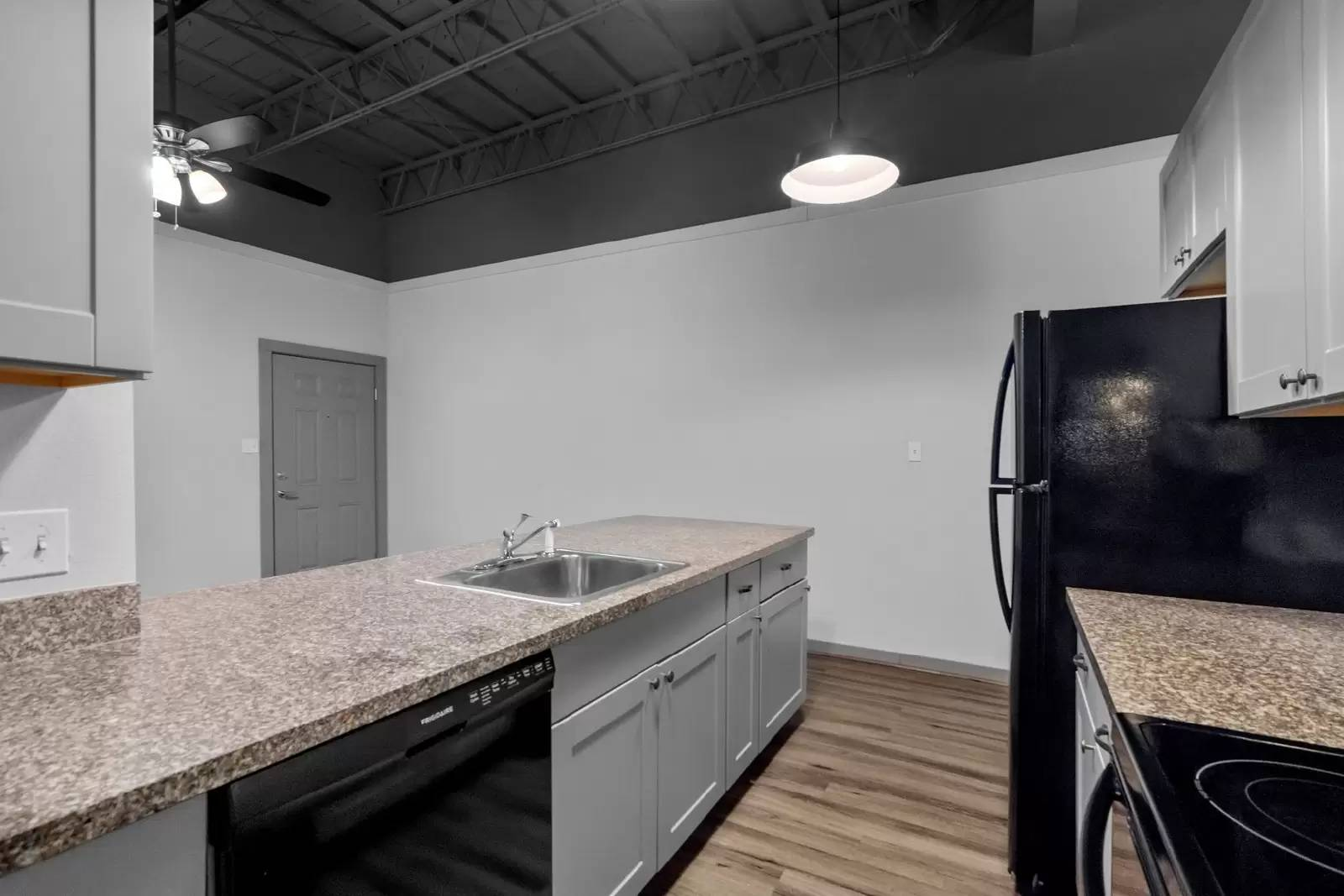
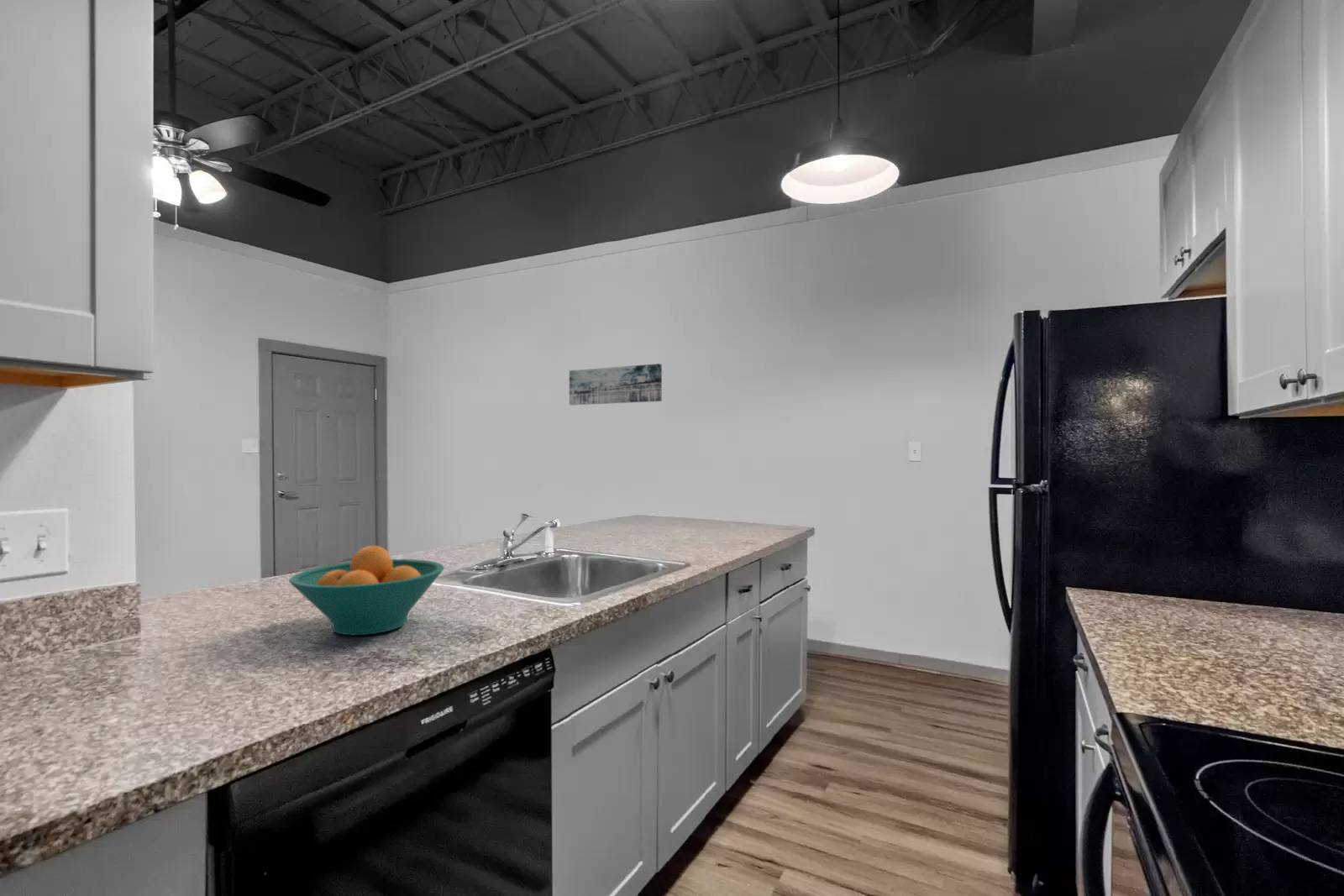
+ fruit bowl (370, 586)
+ wall art (613, 385)
